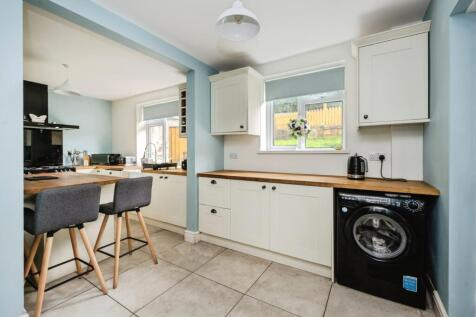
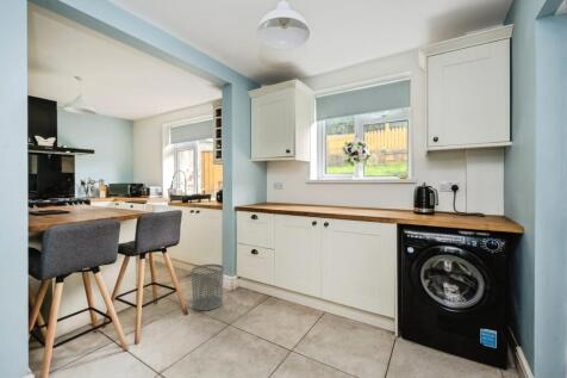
+ waste bin (207, 286)
